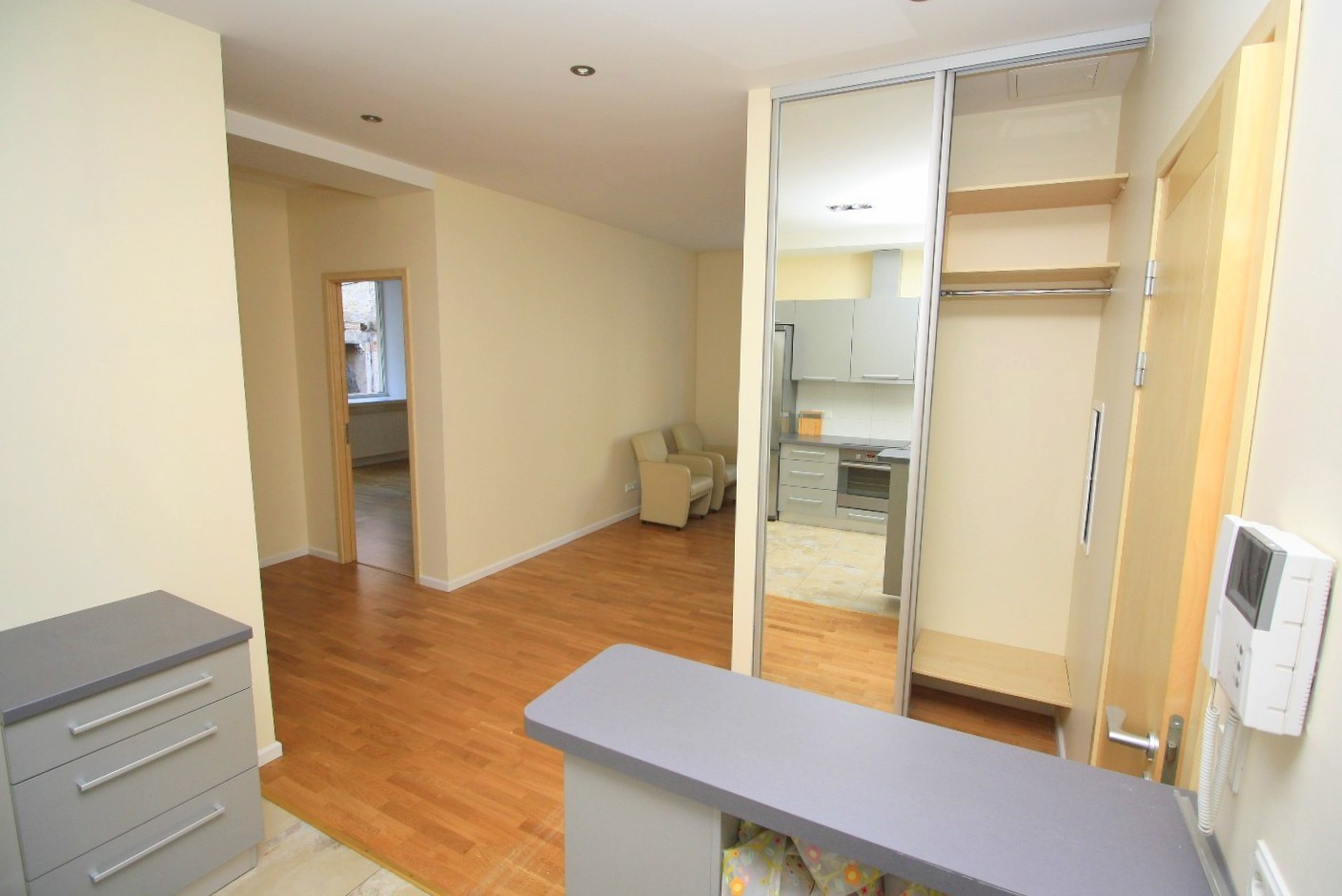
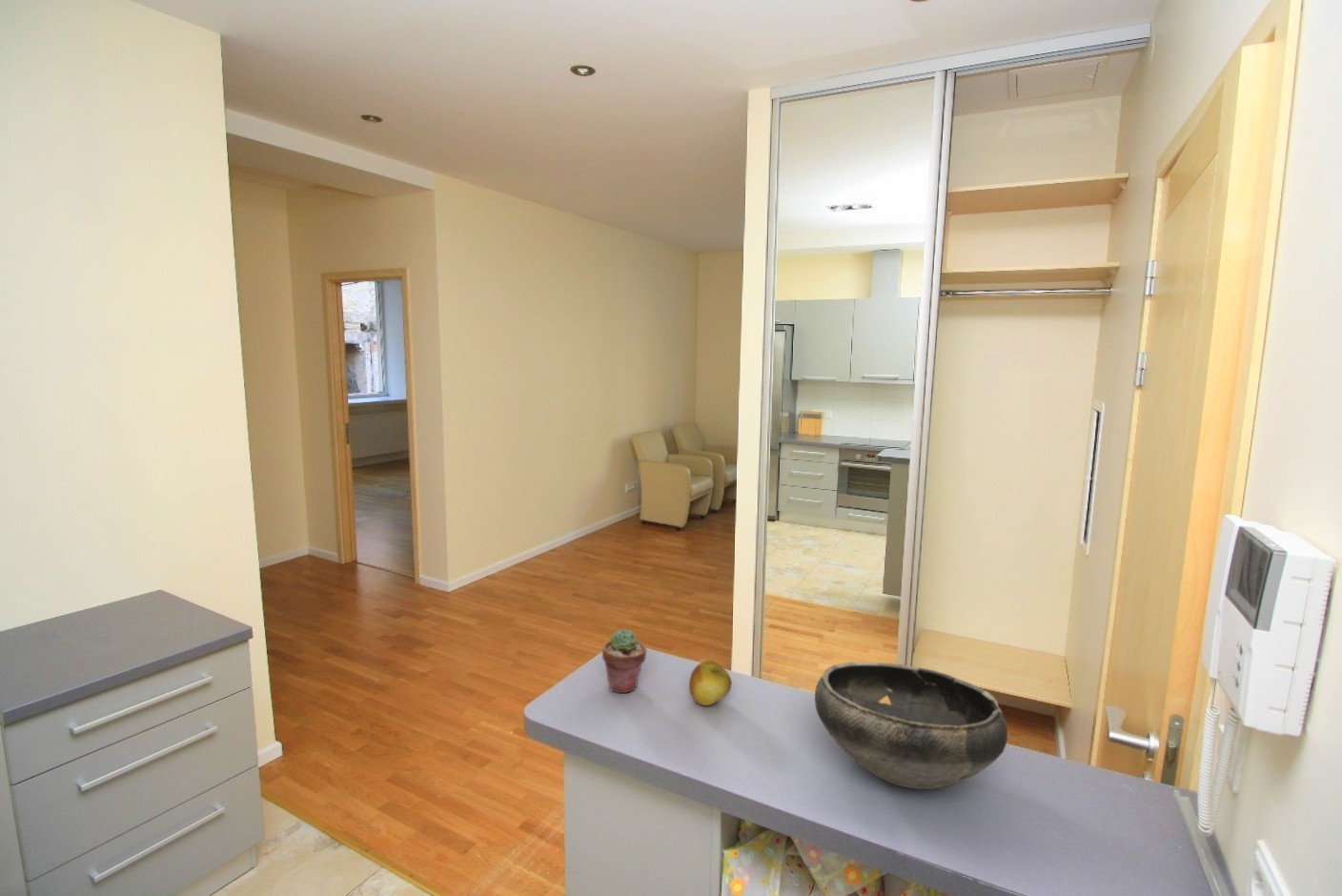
+ apple (709, 682)
+ bowl (905, 725)
+ potted succulent (623, 658)
